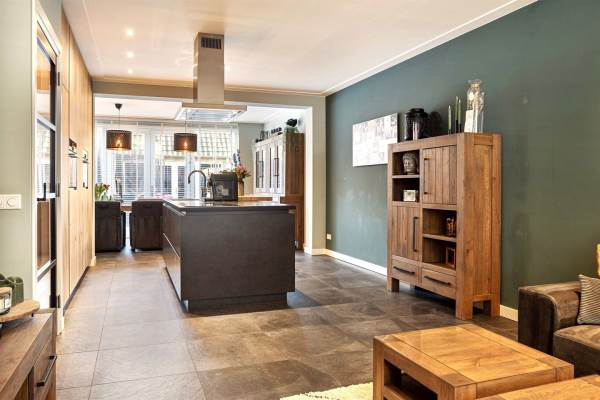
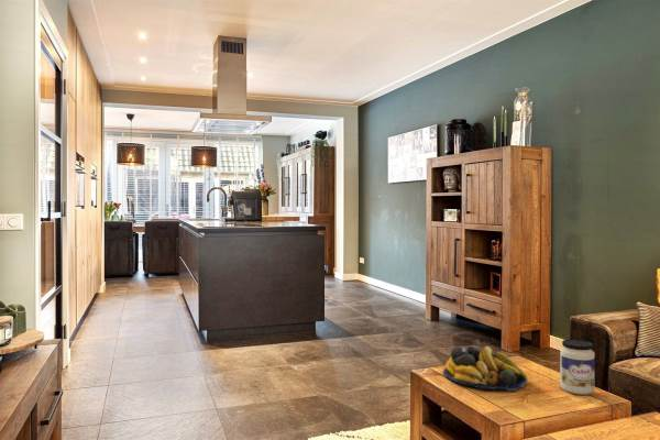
+ jar (576, 366)
+ fruit bowl (483, 362)
